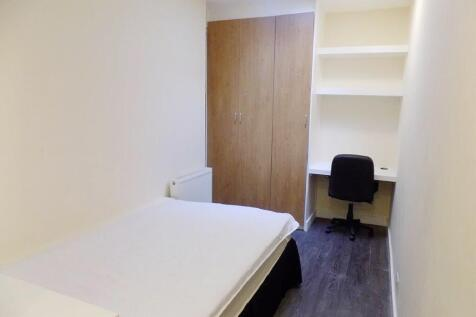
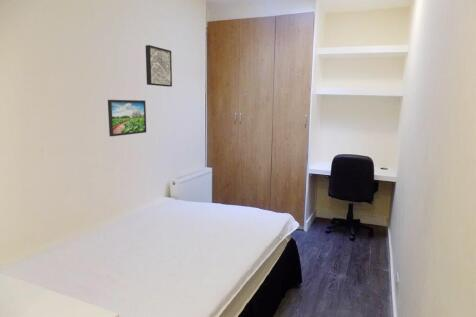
+ wall art (159, 67)
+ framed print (128, 117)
